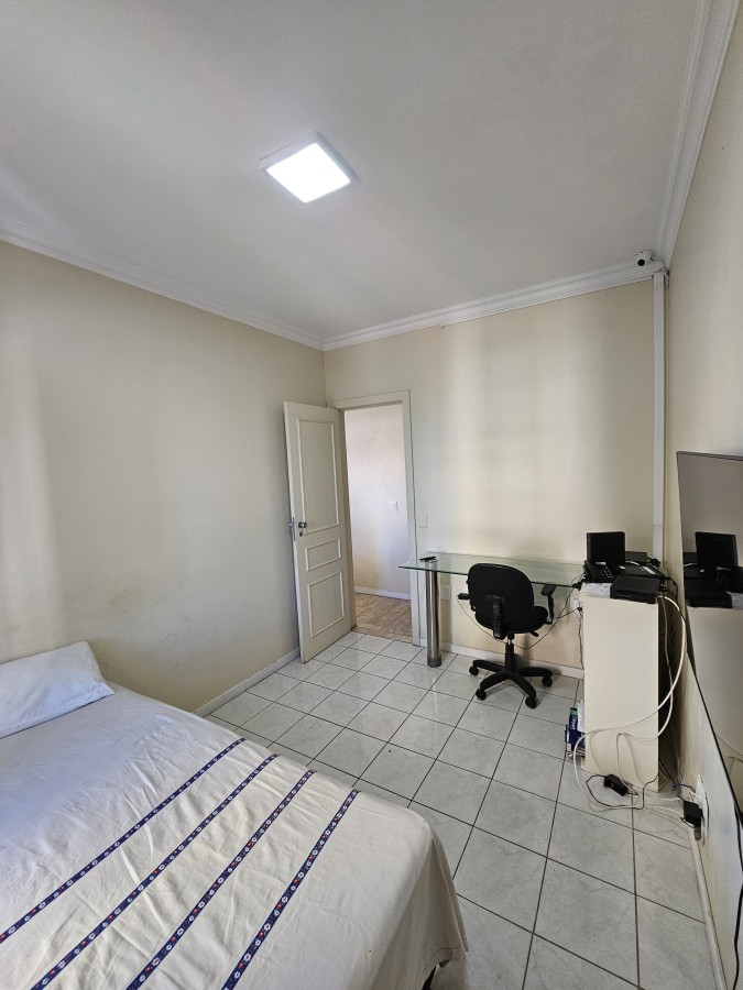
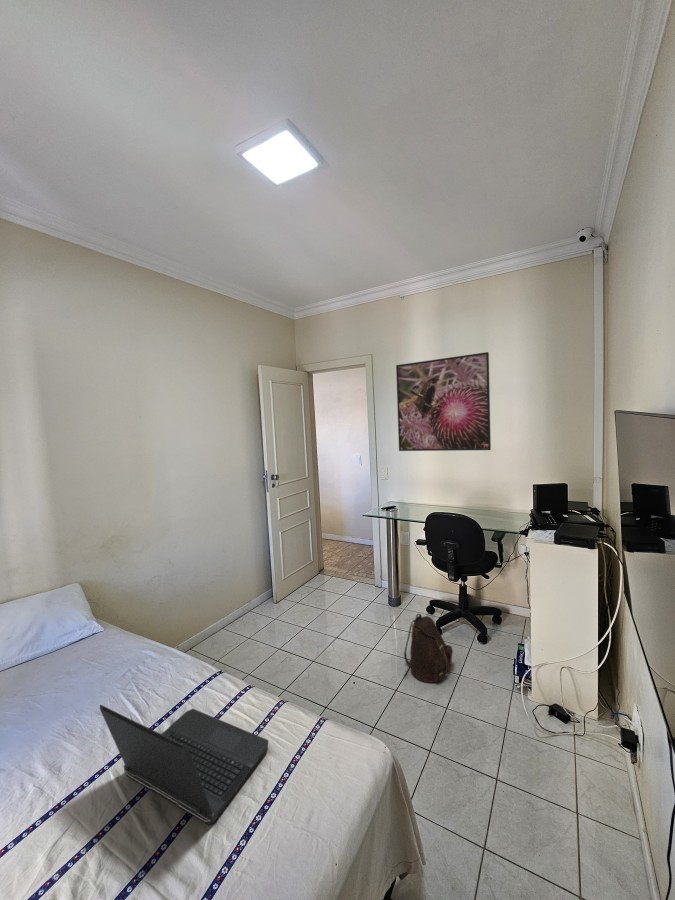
+ laptop computer (189, 727)
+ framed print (440, 405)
+ backpack (427, 643)
